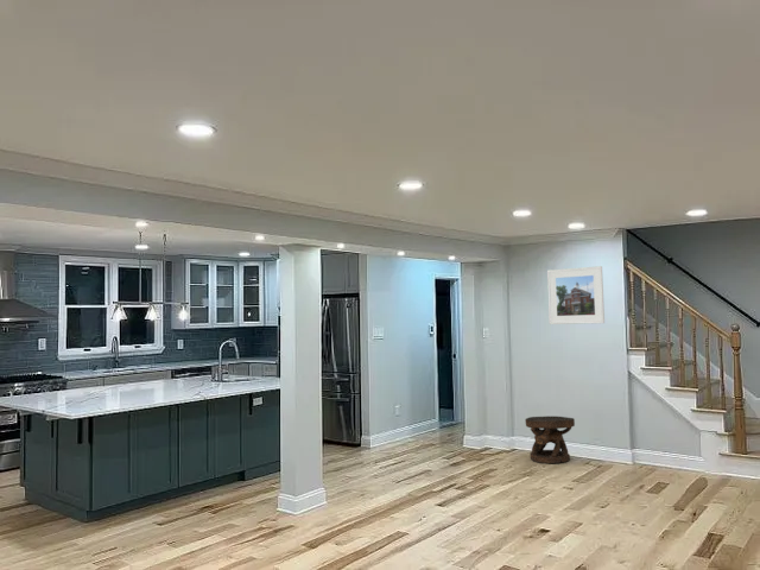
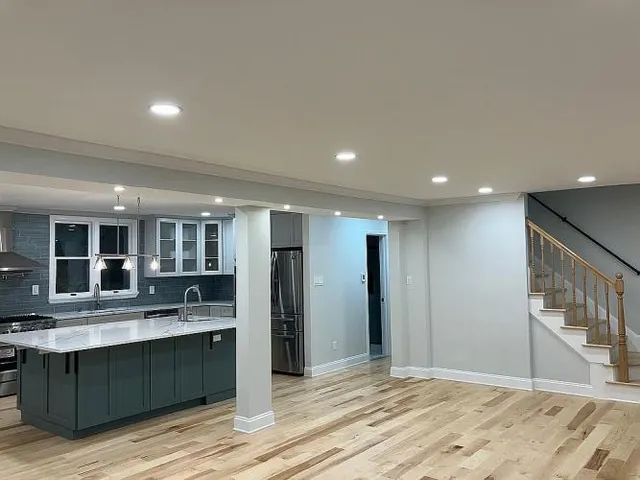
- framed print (575, 296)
- side table (549, 438)
